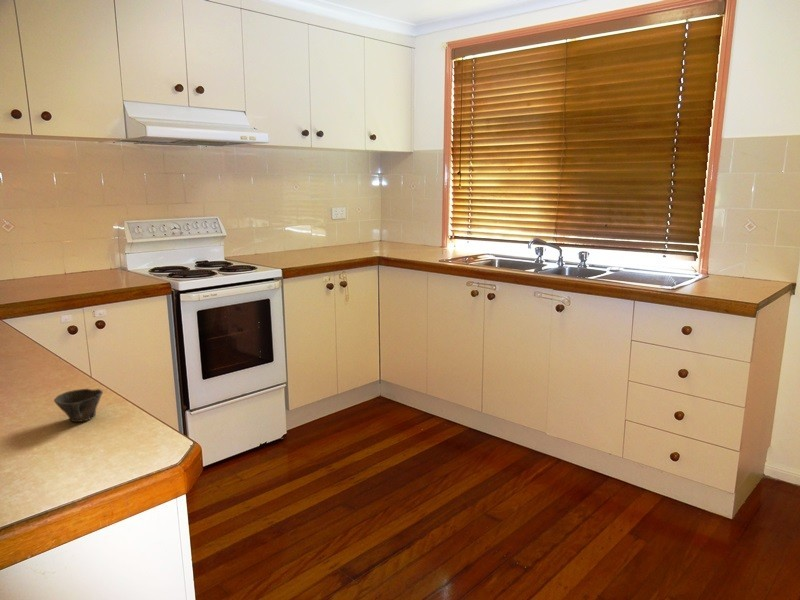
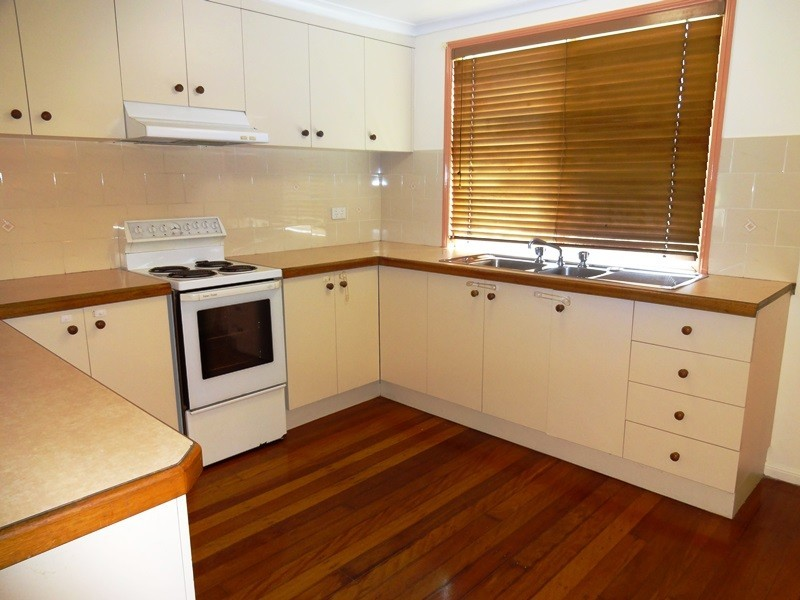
- cup (79, 407)
